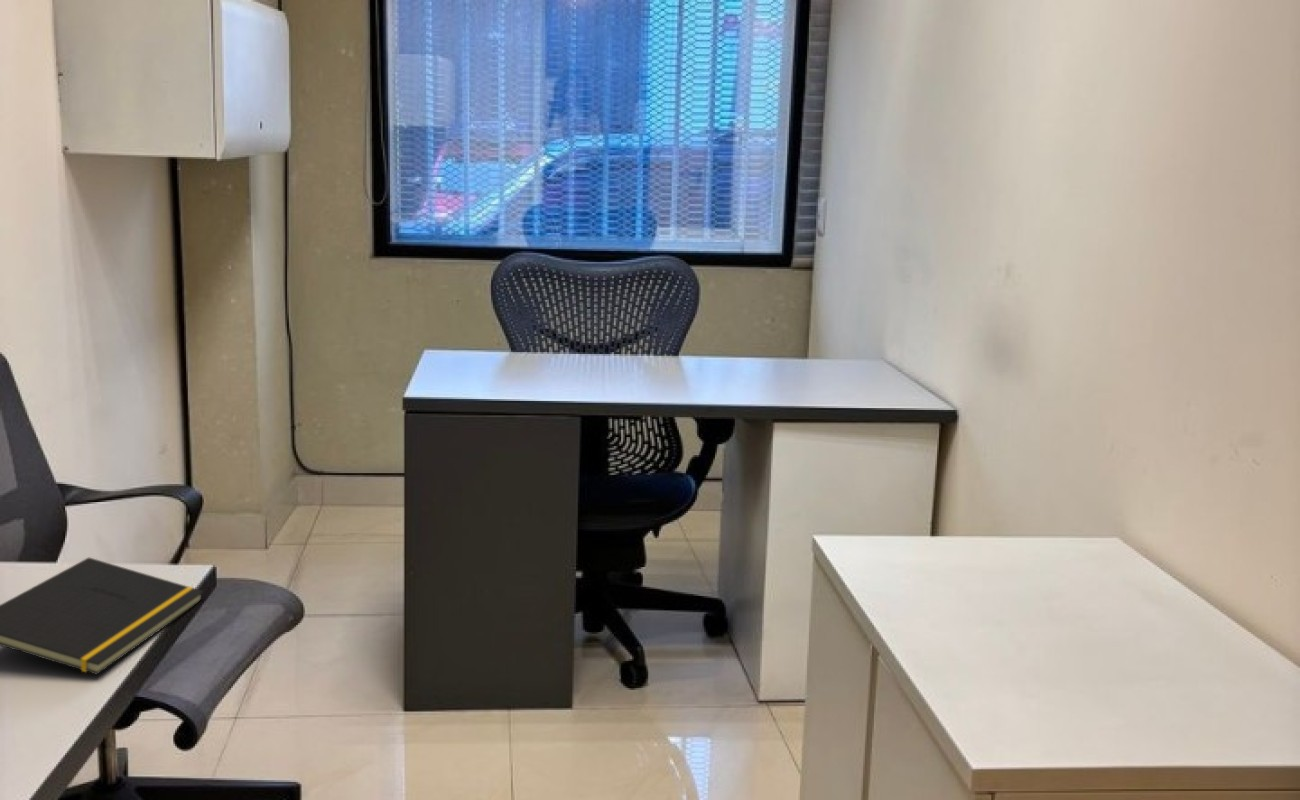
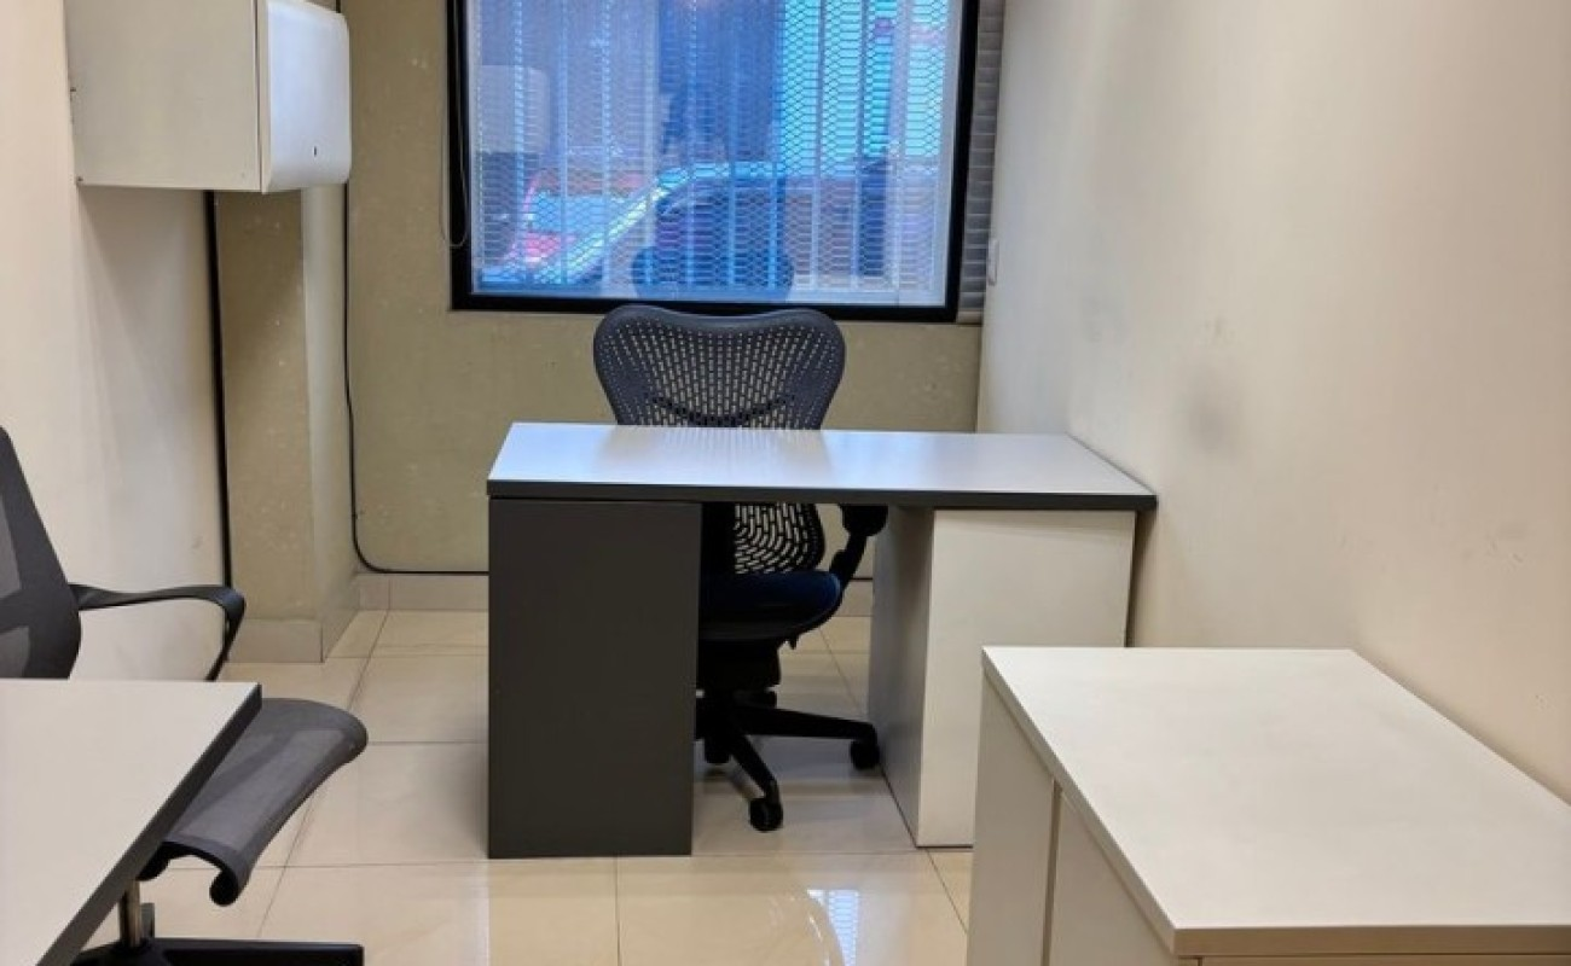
- notepad (92, 611)
